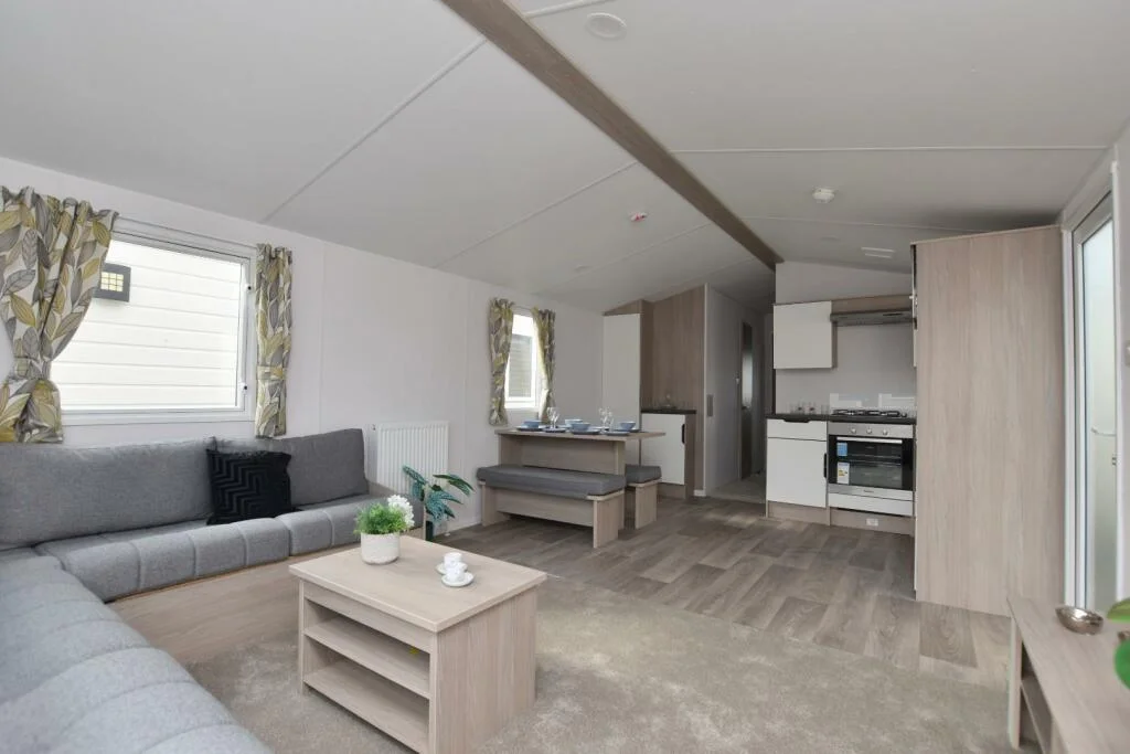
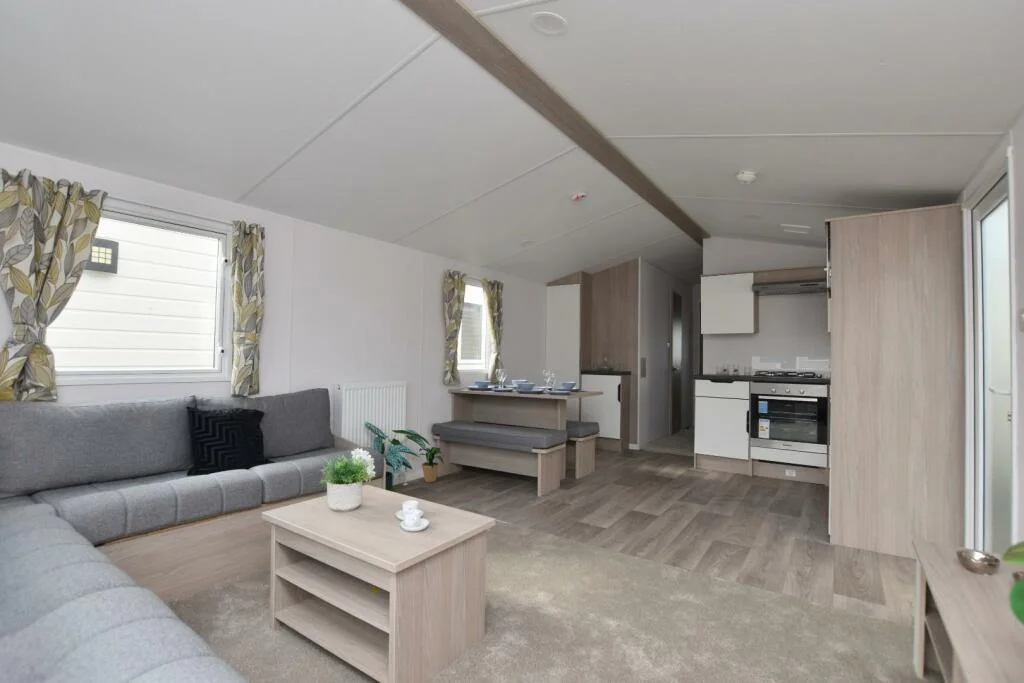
+ potted plant (430, 464)
